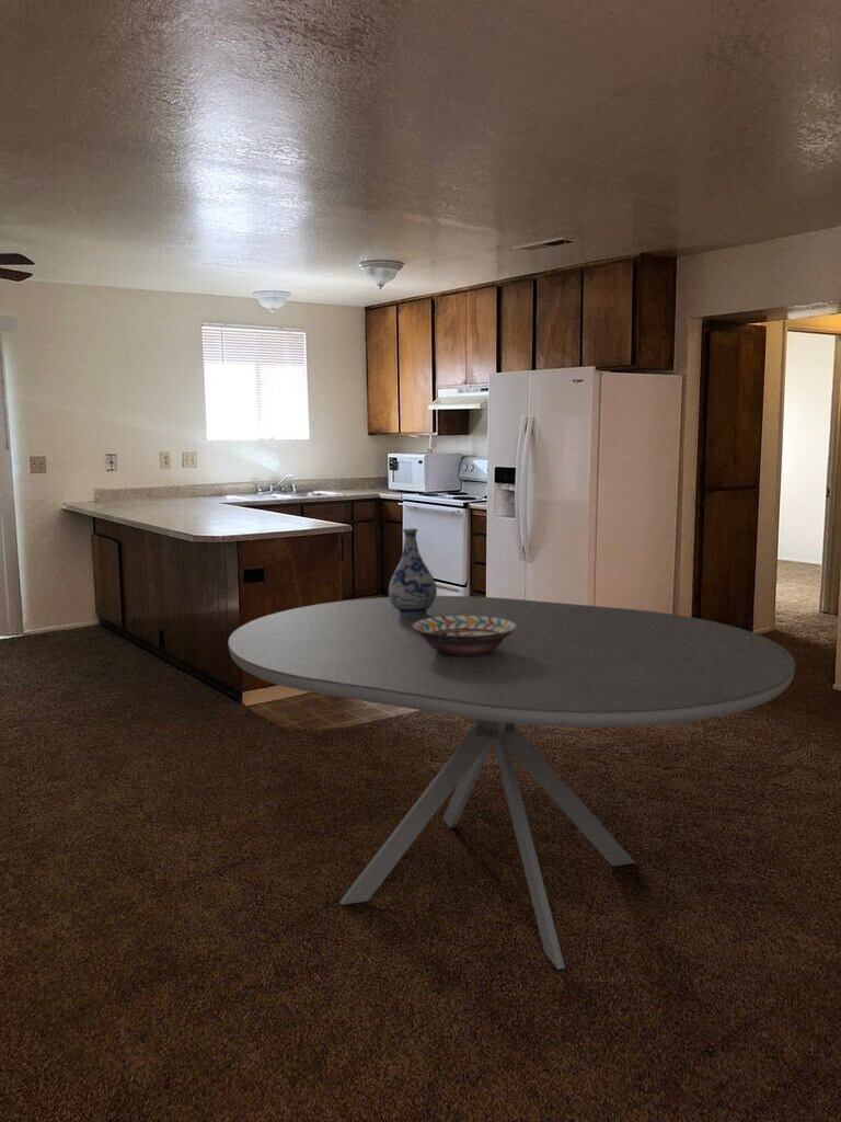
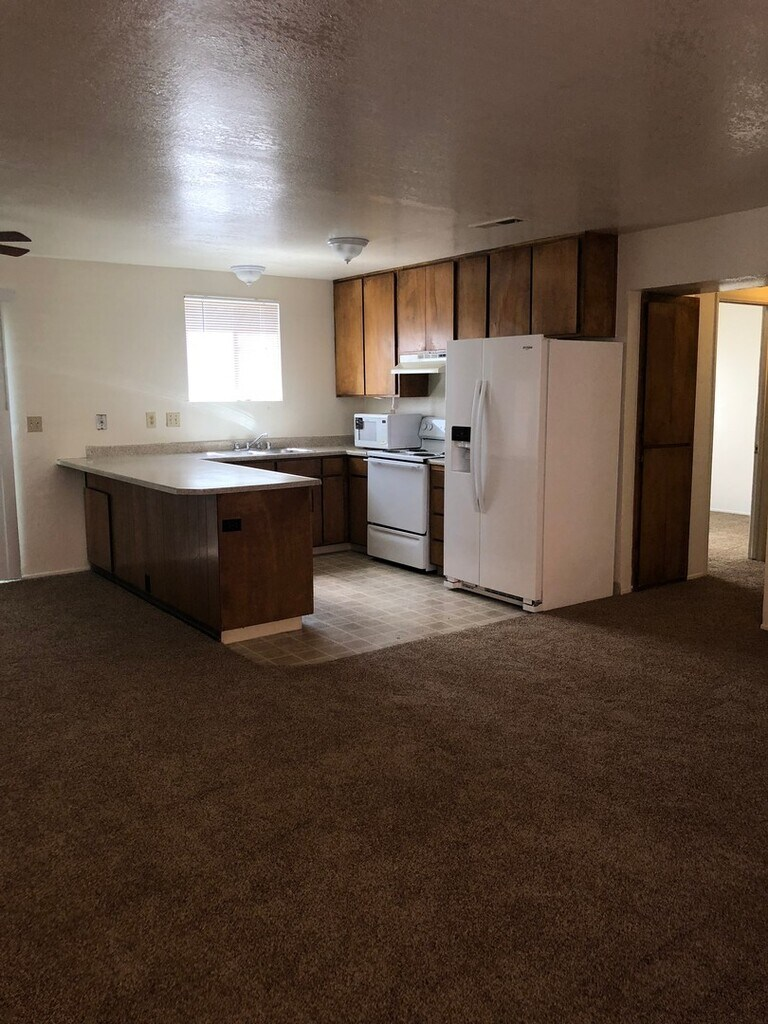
- decorative bowl (463, 636)
- dining table (497, 760)
- vase (412, 571)
